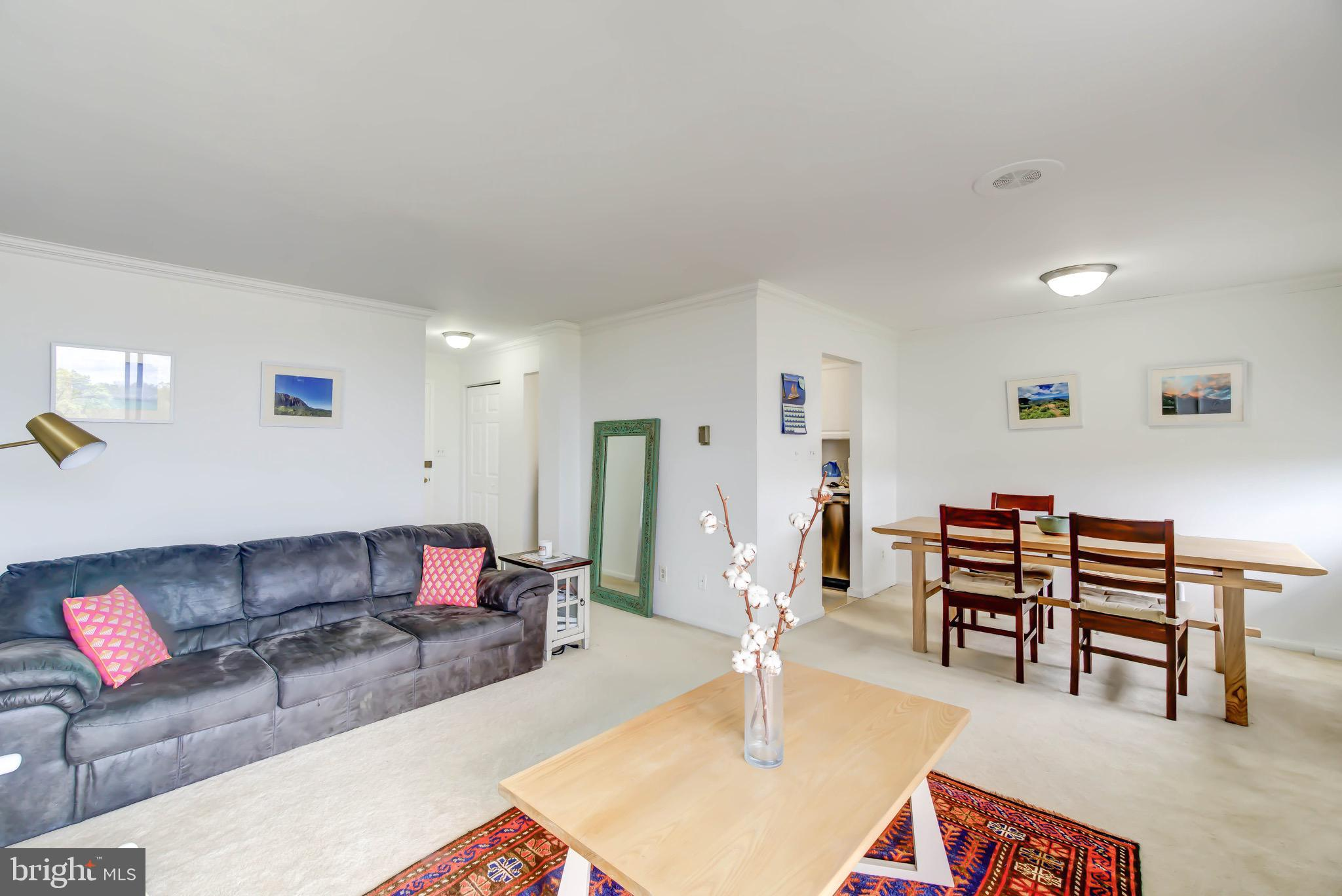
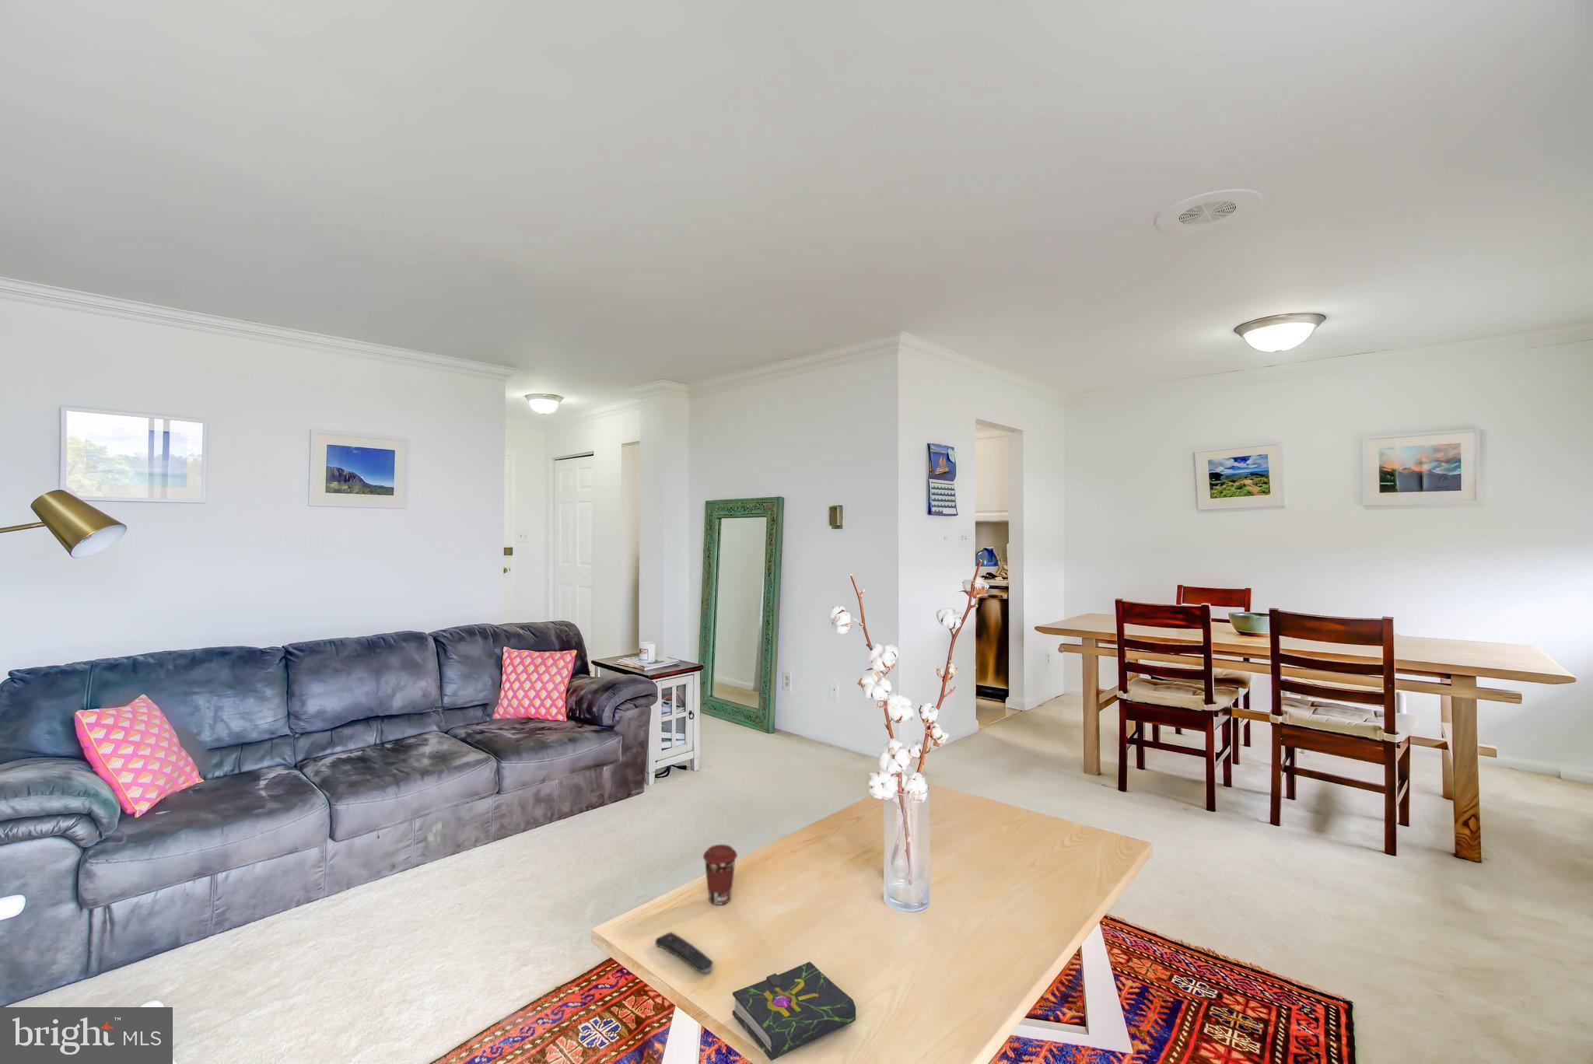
+ coffee cup (719, 874)
+ book (793, 1007)
+ remote control (685, 952)
